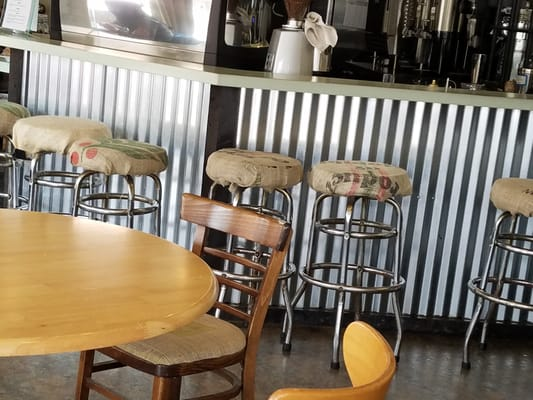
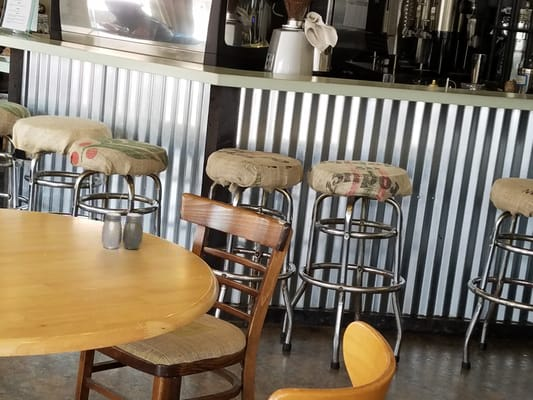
+ salt and pepper shaker (123, 230)
